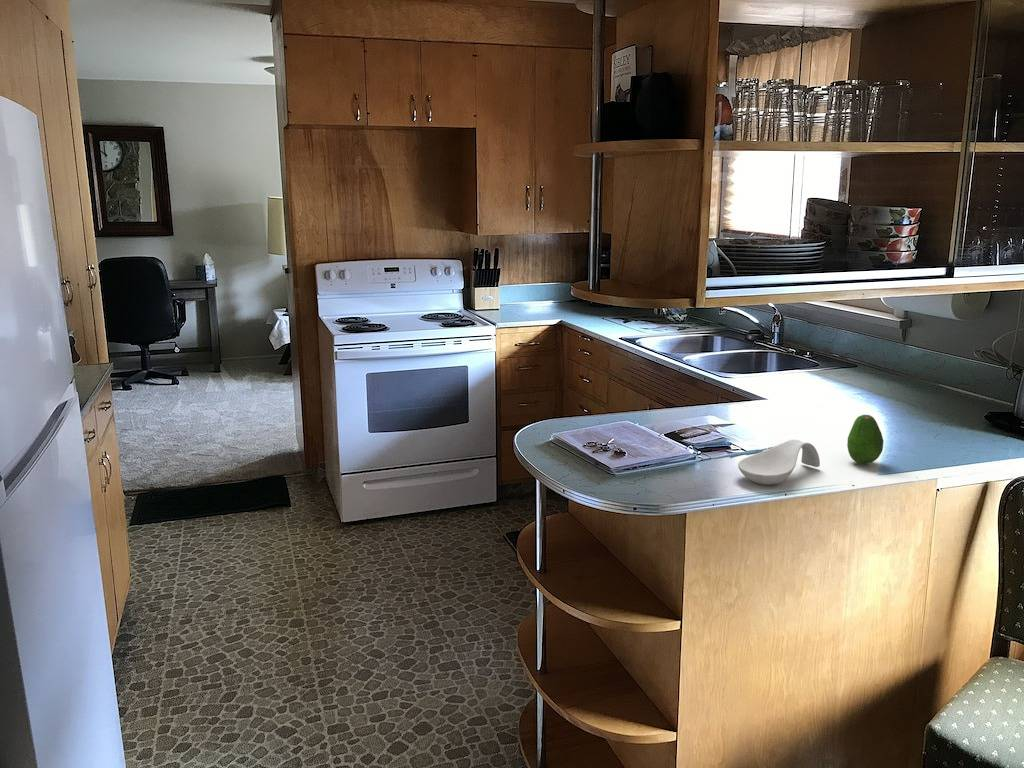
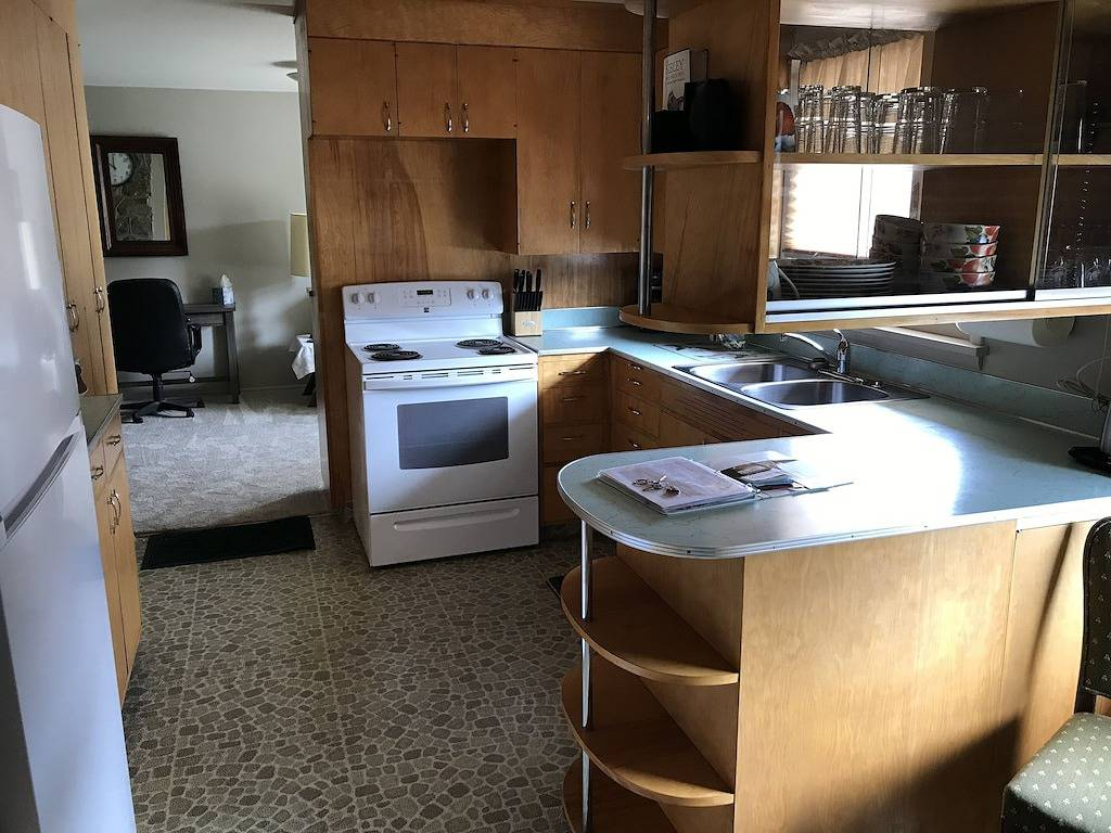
- spoon rest (781, 460)
- fruit (865, 439)
